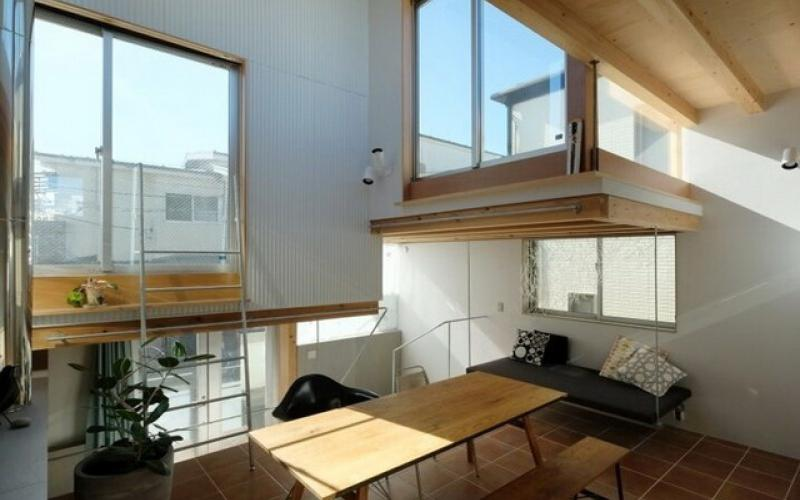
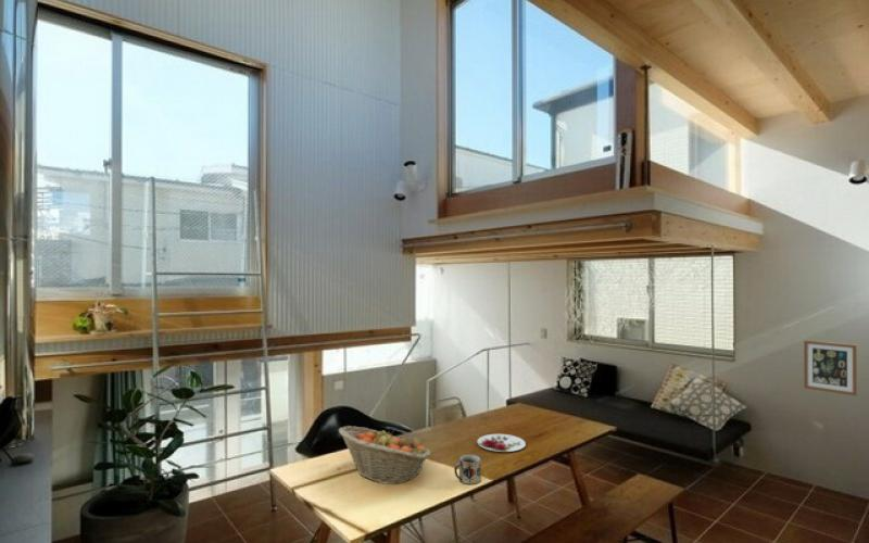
+ mug (468, 469)
+ fruit basket (383, 449)
+ wall art (829, 367)
+ plate (501, 442)
